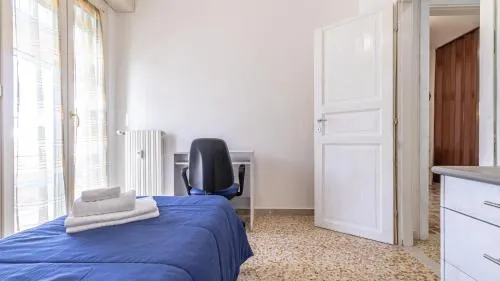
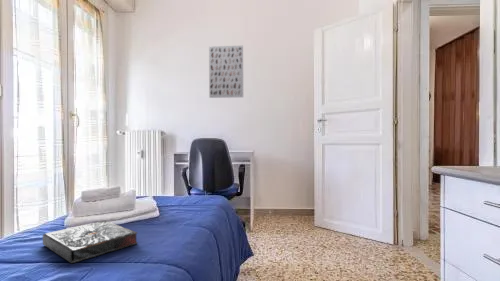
+ wall art (226, 71)
+ book (90, 238)
